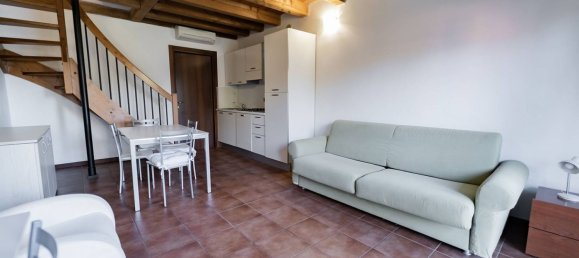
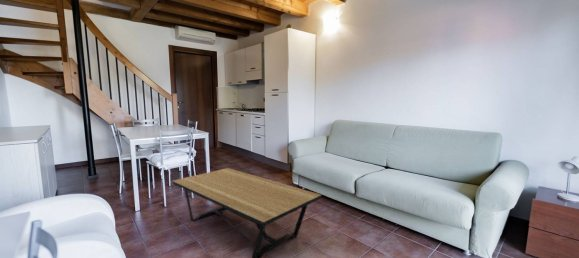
+ coffee table (241, 206)
